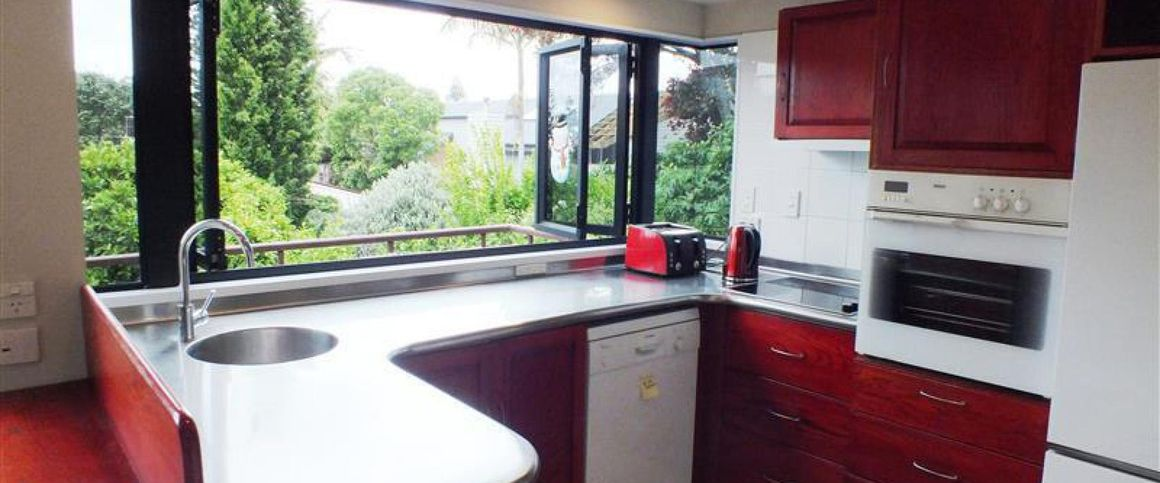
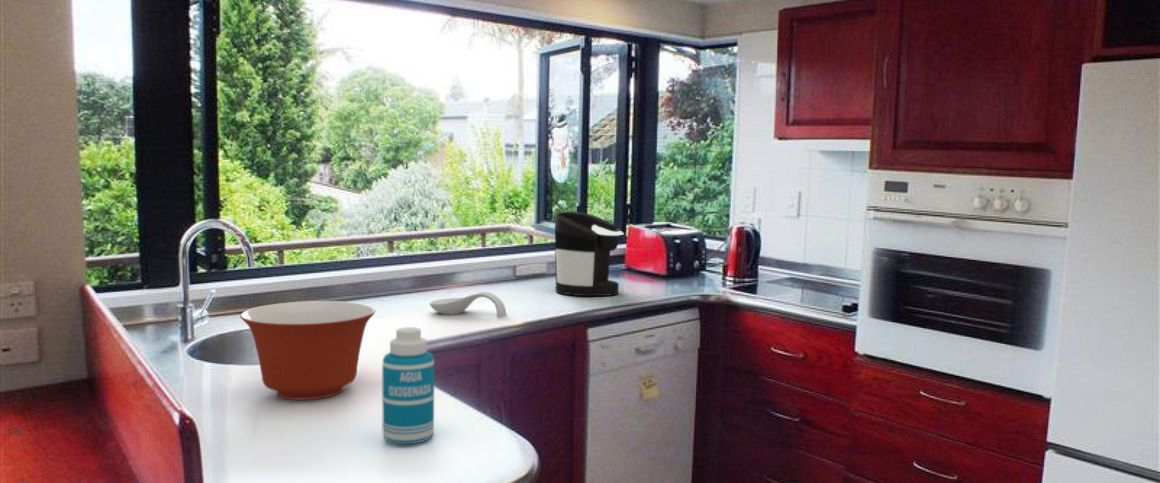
+ bottle (408, 383)
+ mixing bowl (310, 351)
+ coffee maker (589, 252)
+ spoon rest (467, 303)
